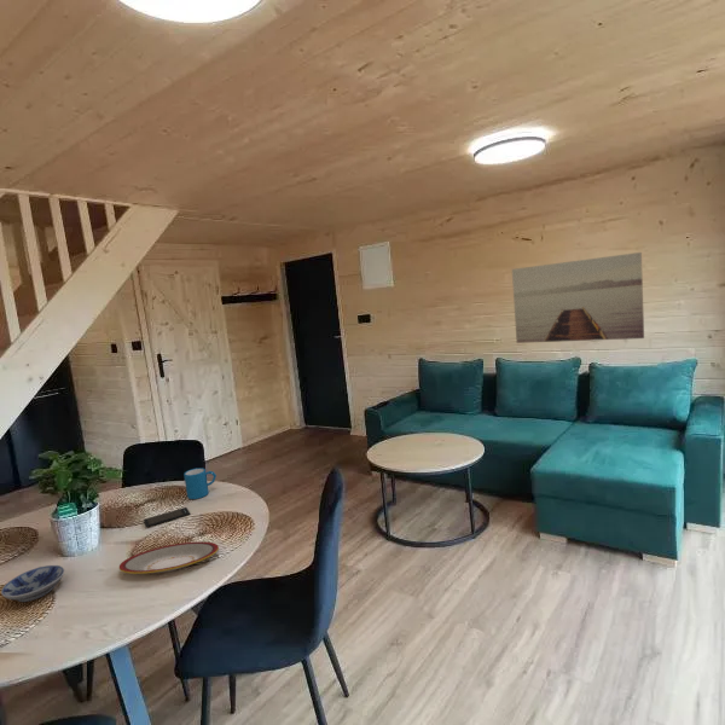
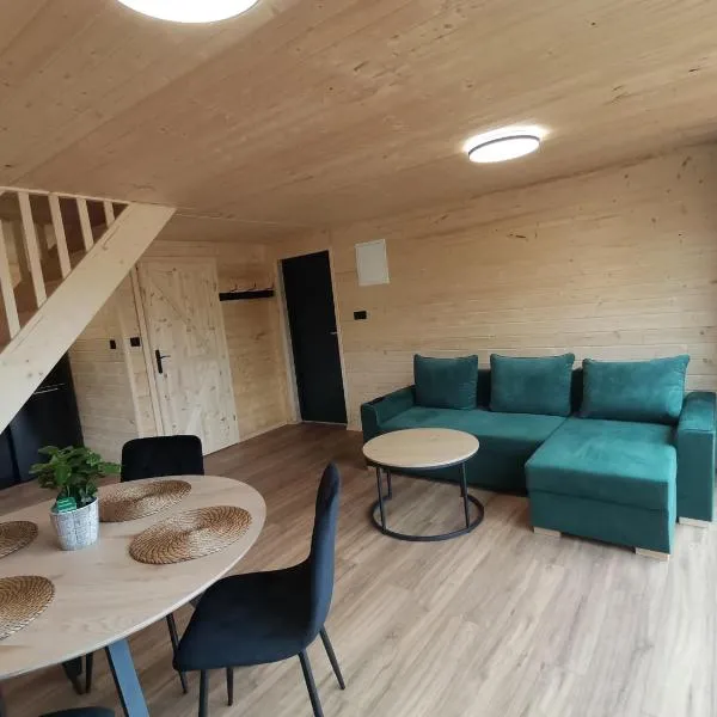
- mug (201, 482)
- plate (170, 559)
- wall art (573, 301)
- bowl (34, 585)
- smartphone (167, 516)
